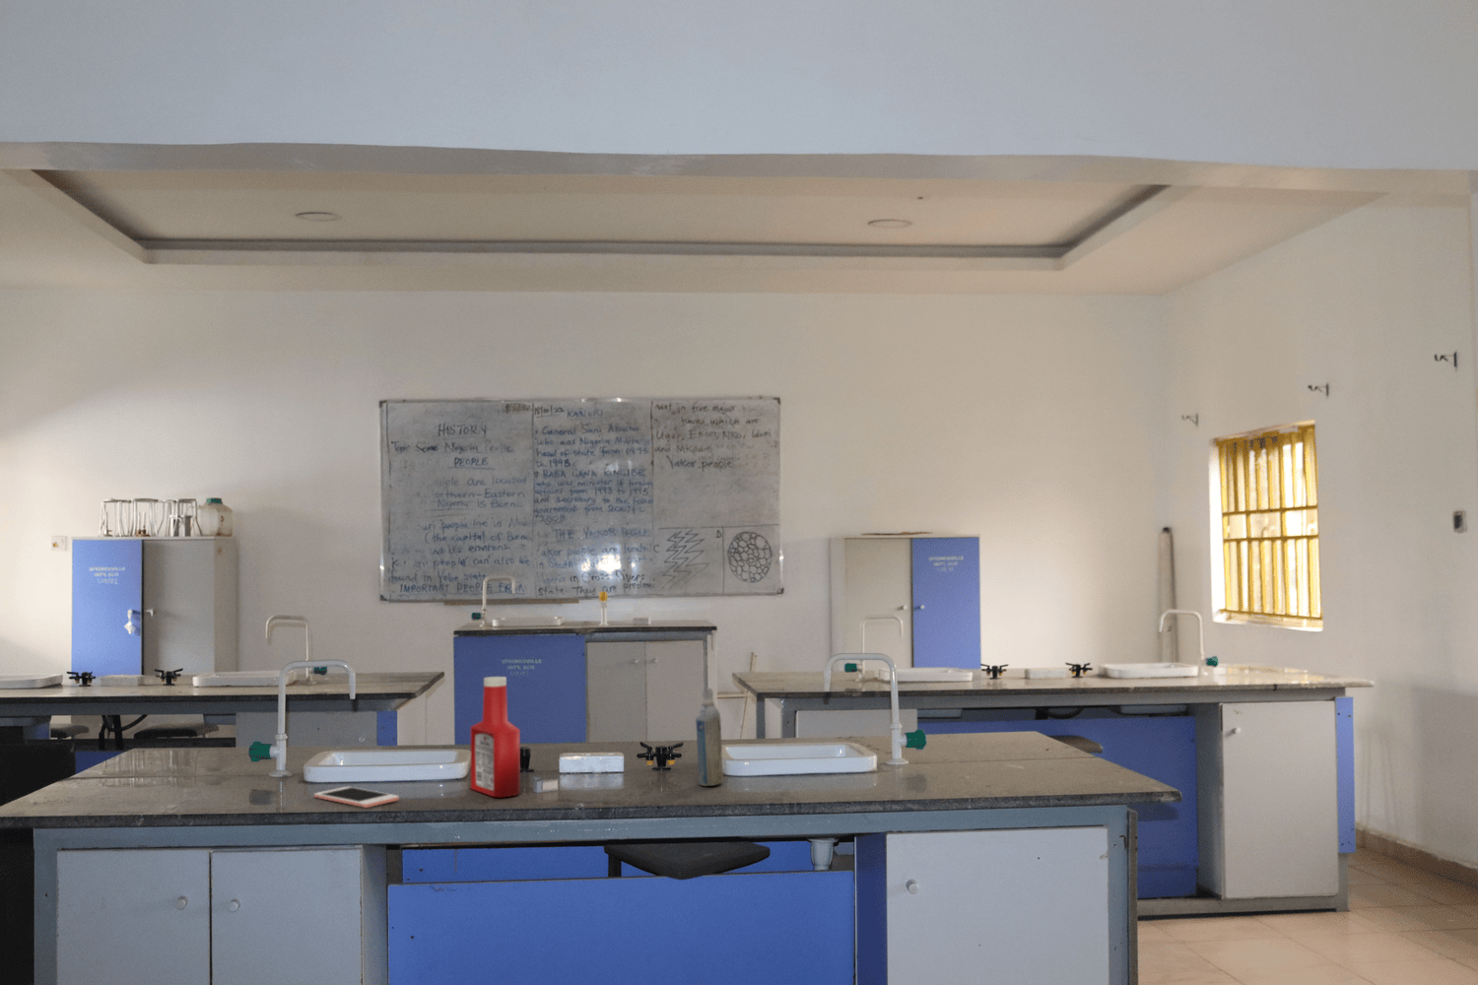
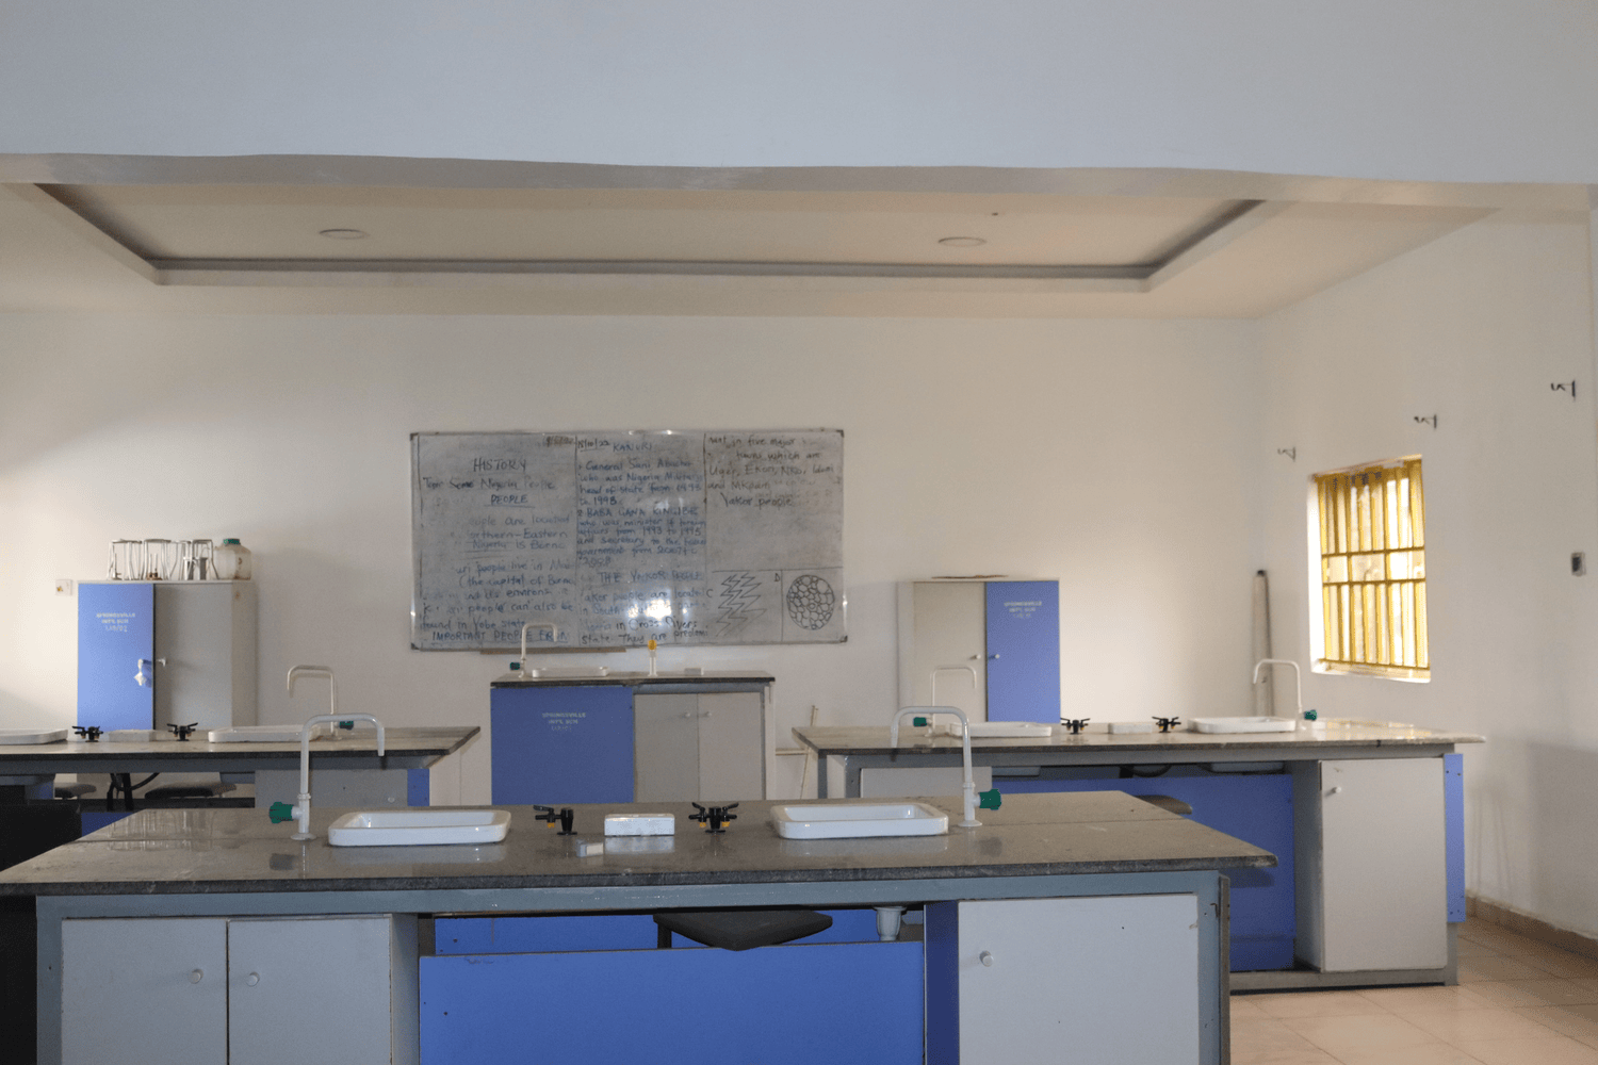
- soap bottle (495, 734)
- cell phone (355, 796)
- aerosol can (709, 734)
